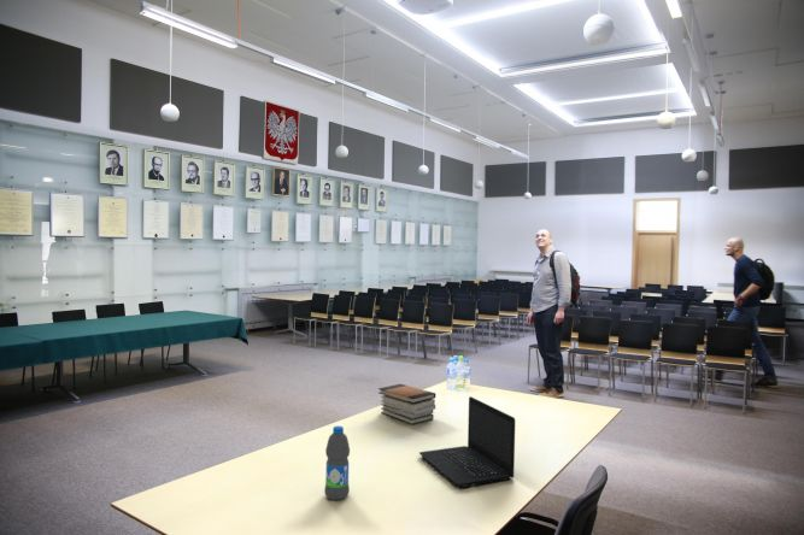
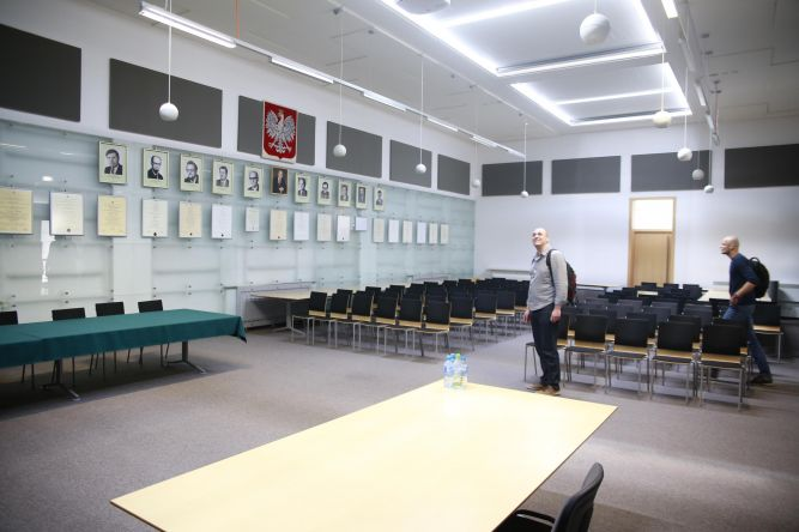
- water bottle (338, 460)
- book stack (406, 402)
- laptop (468, 437)
